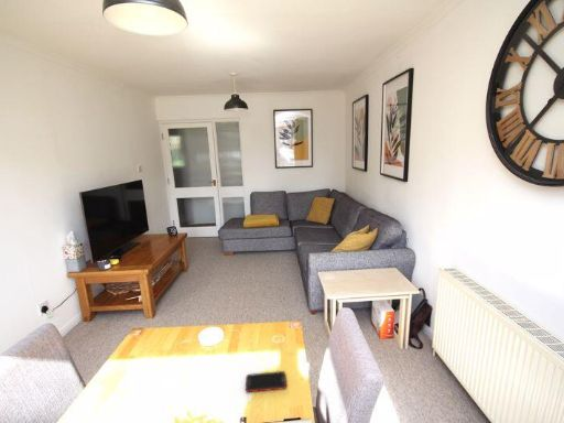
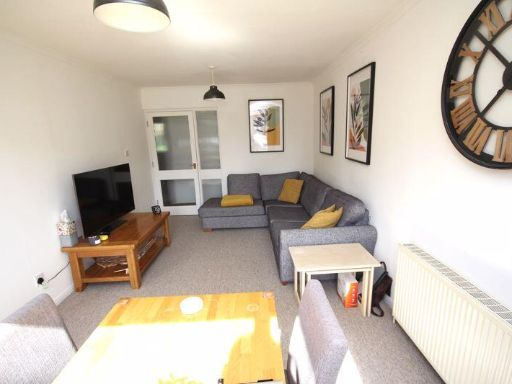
- cell phone (265, 381)
